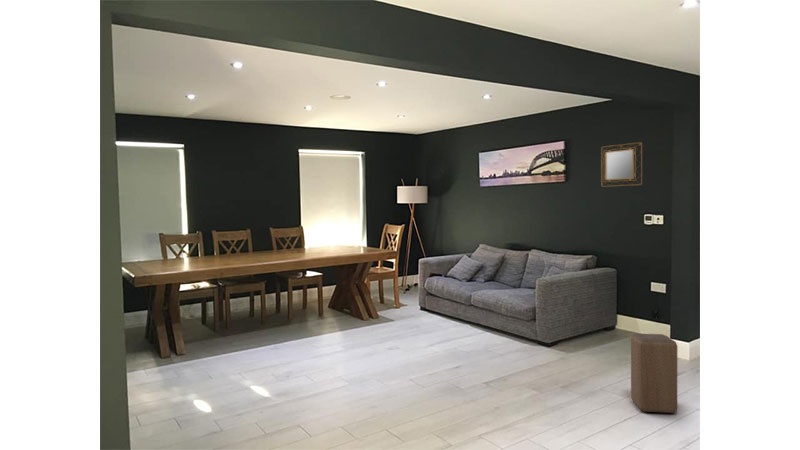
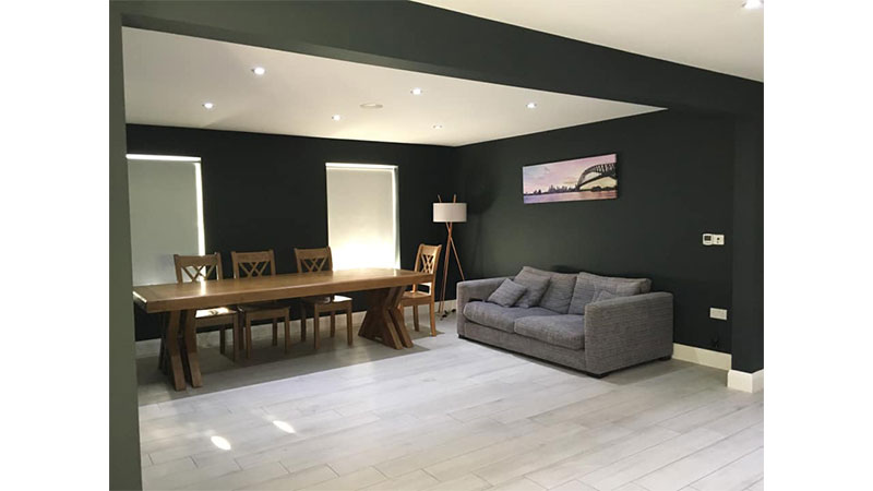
- stool (653, 372)
- home mirror (620, 165)
